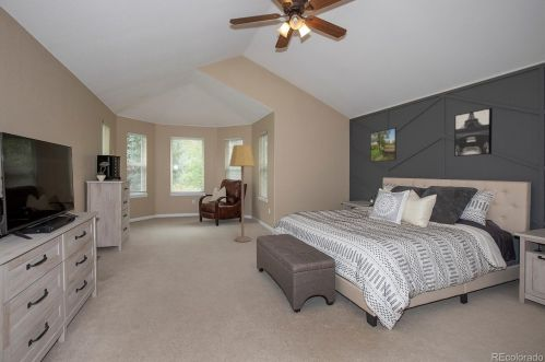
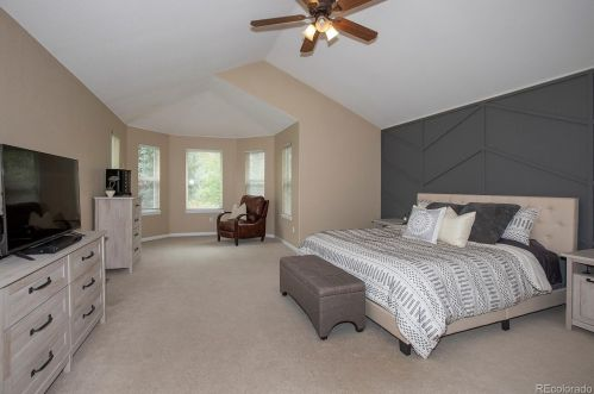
- lamp (242, 192)
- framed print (382, 145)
- wall art (472, 133)
